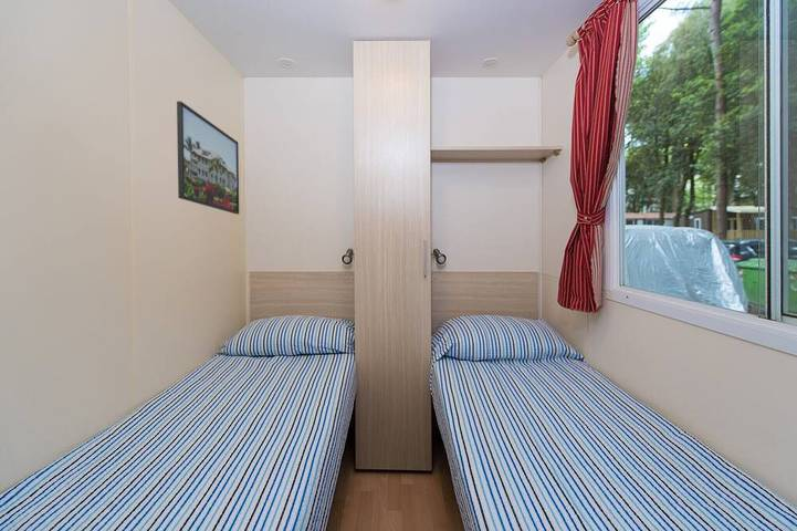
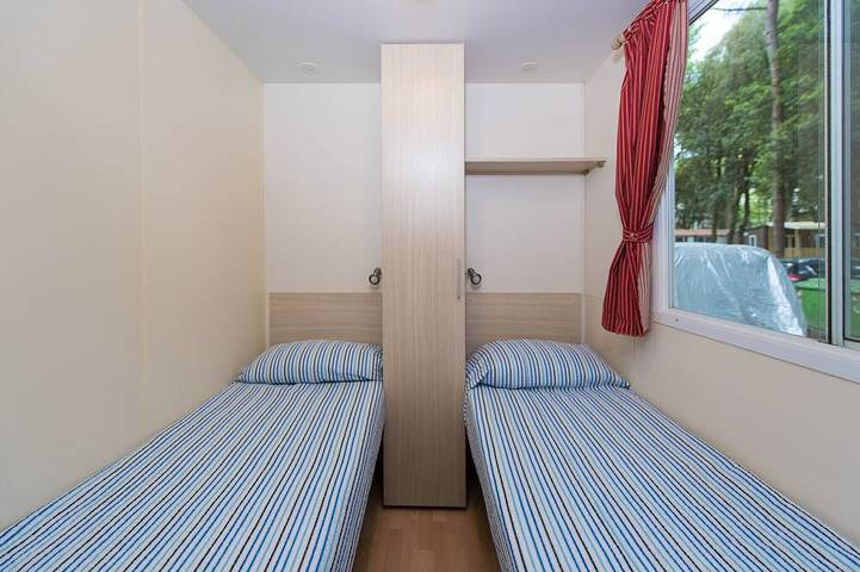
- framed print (212, 166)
